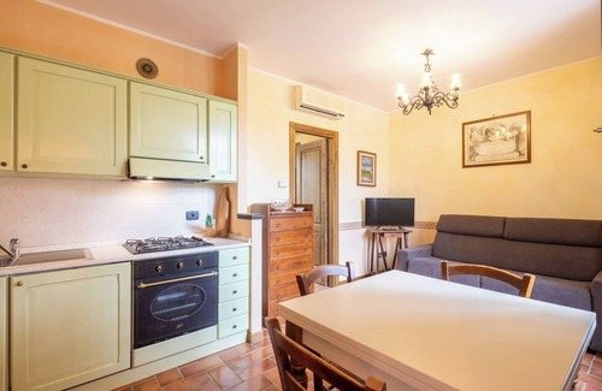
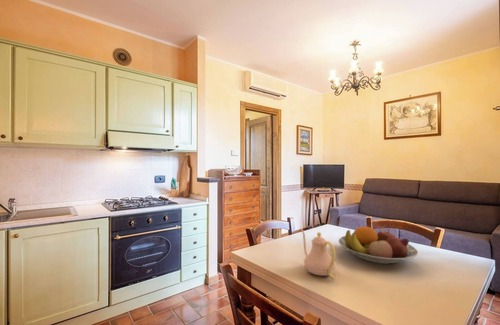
+ fruit bowl (375, 241)
+ teapot (315, 249)
